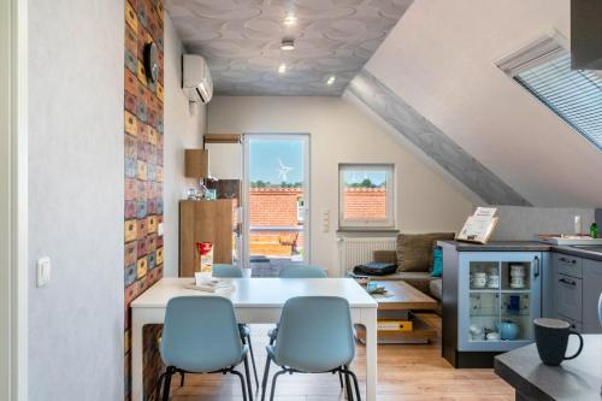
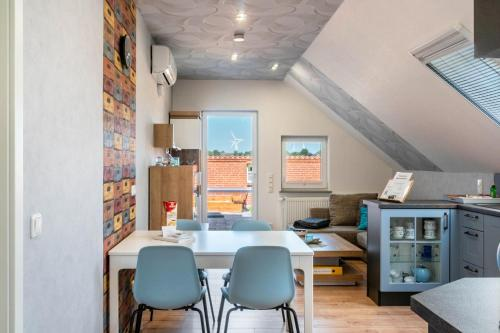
- mug (557, 343)
